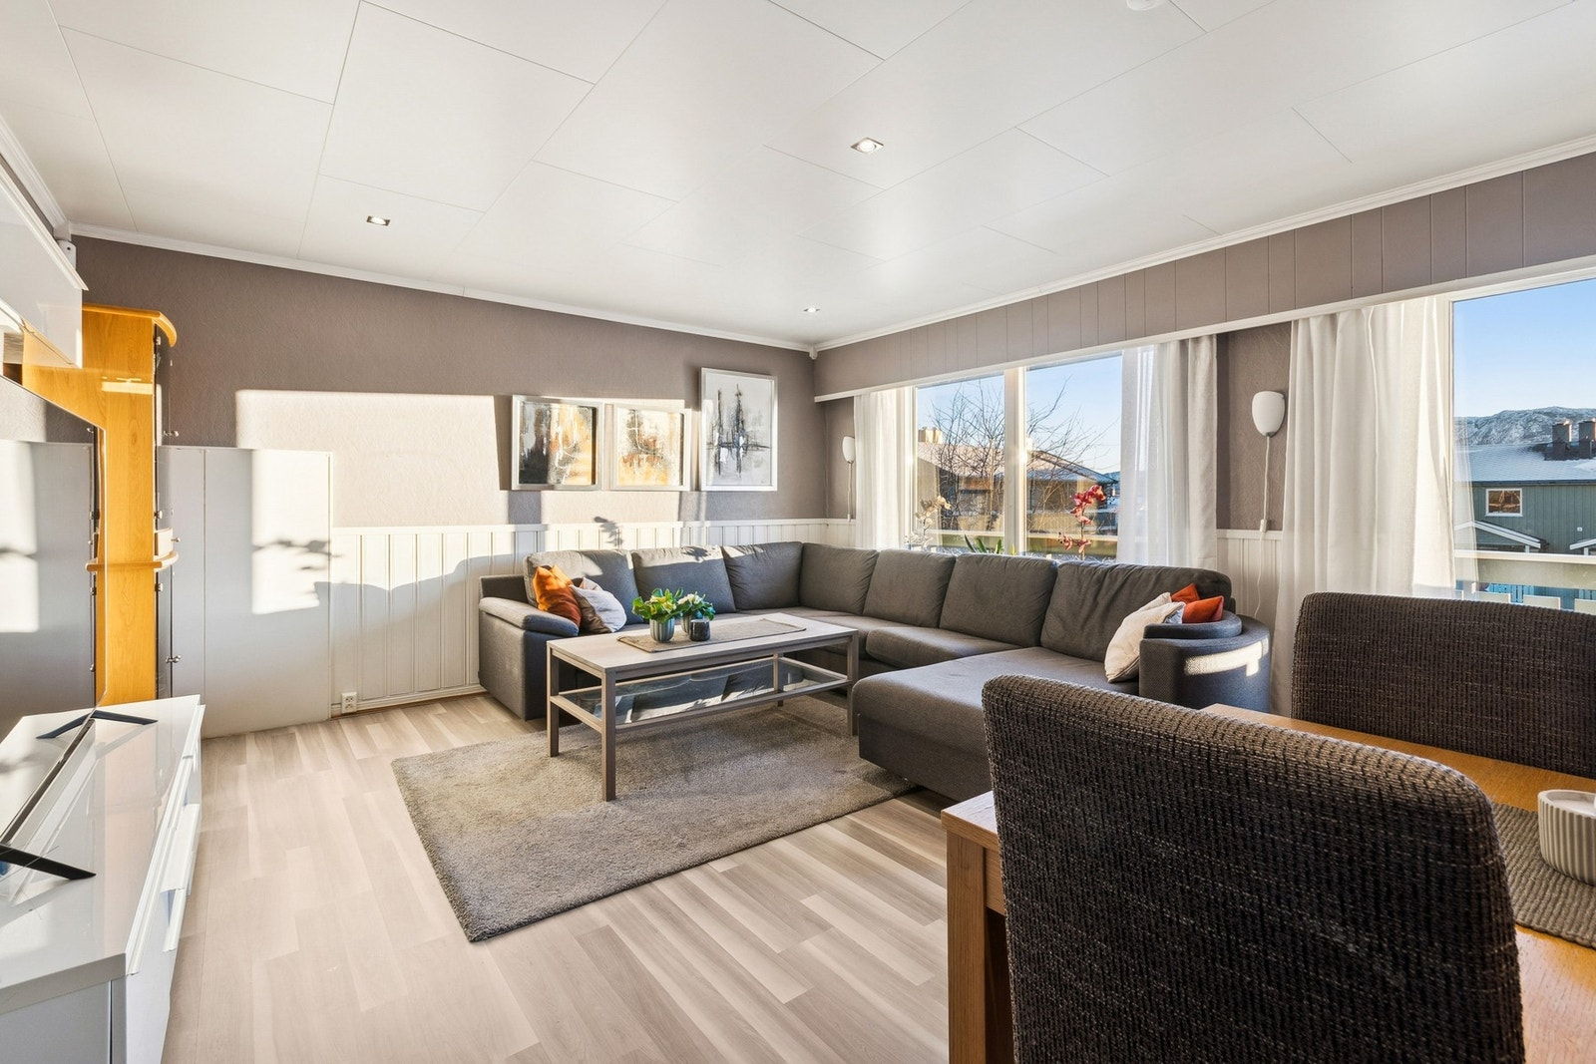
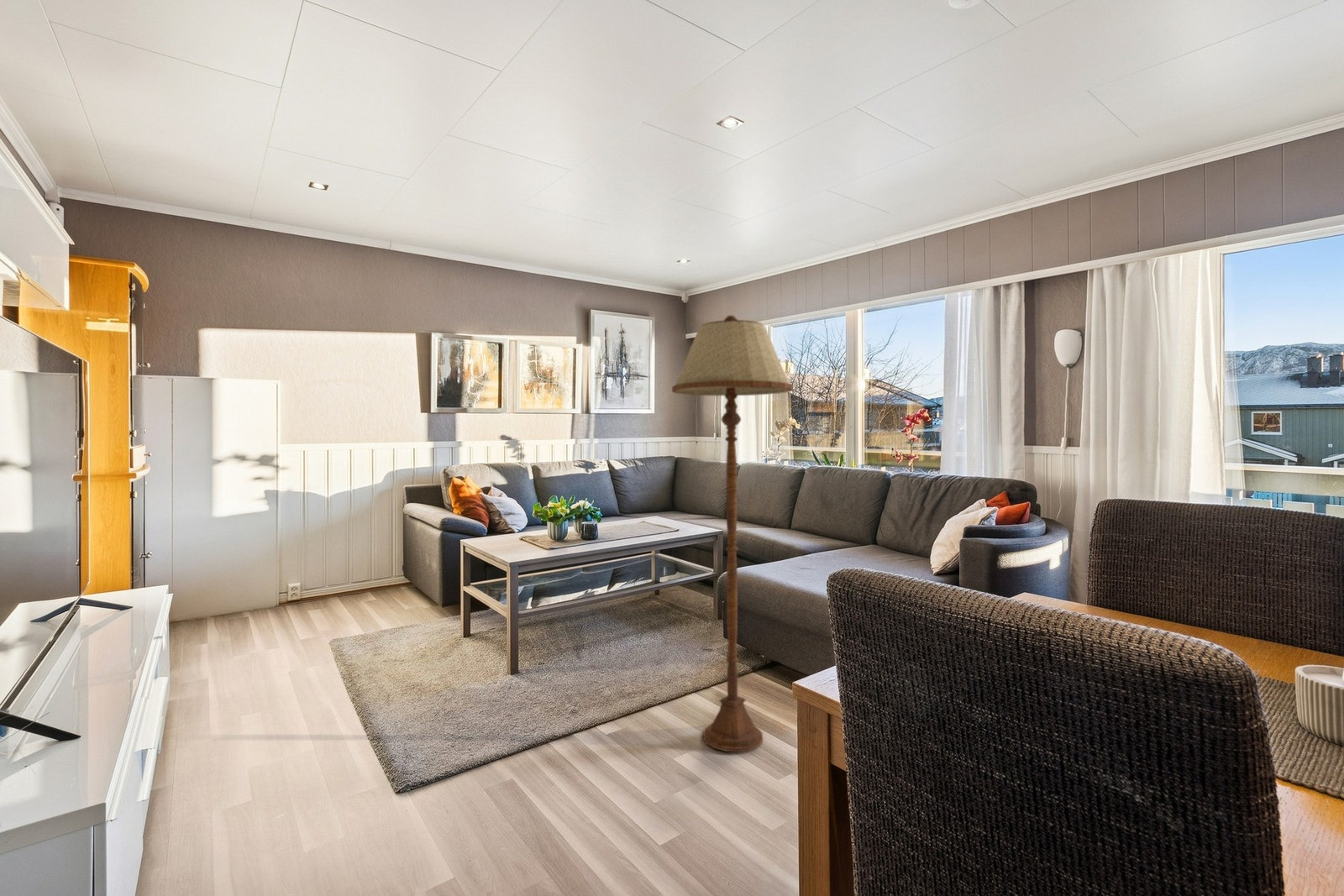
+ floor lamp (732, 527)
